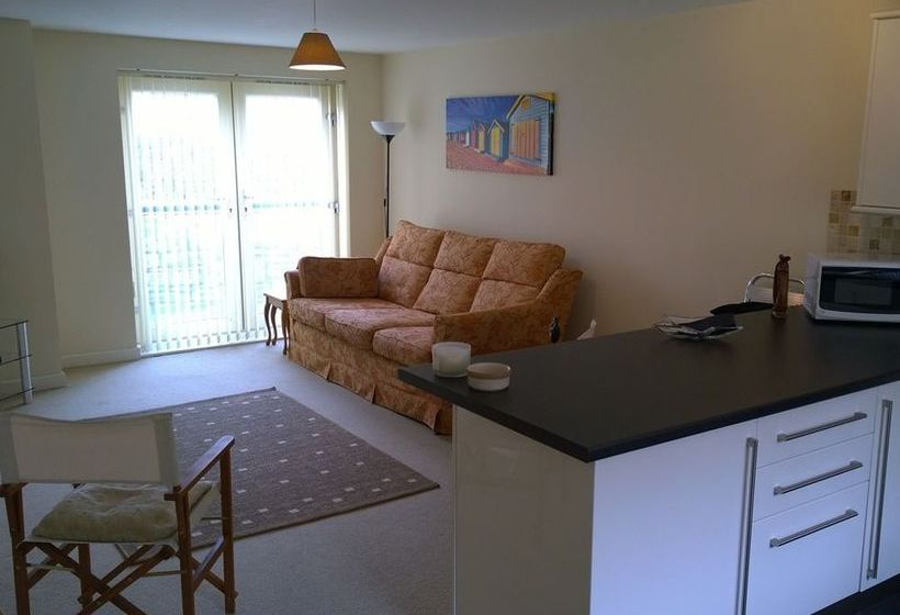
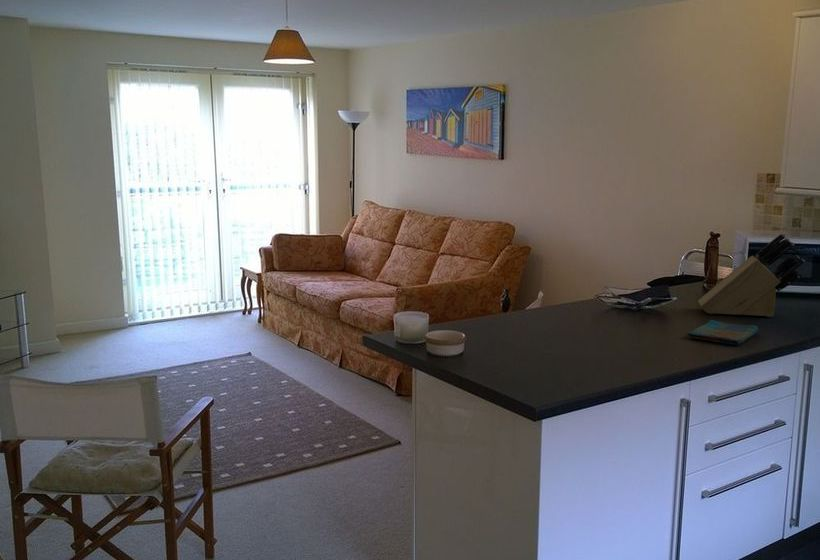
+ dish towel (723, 331)
+ knife block (750, 273)
